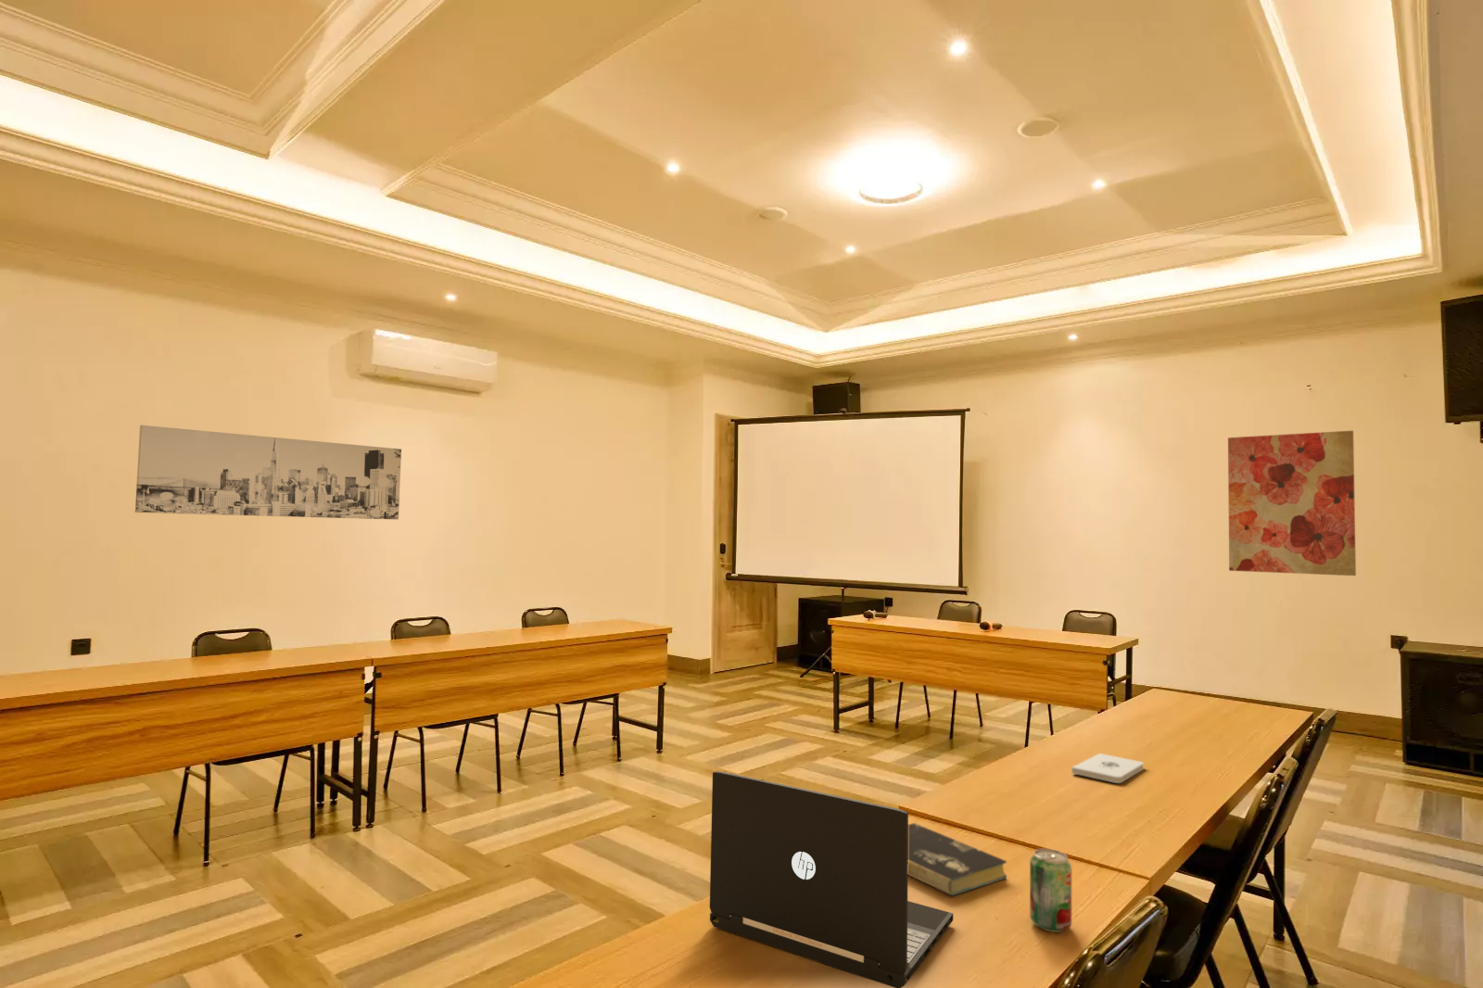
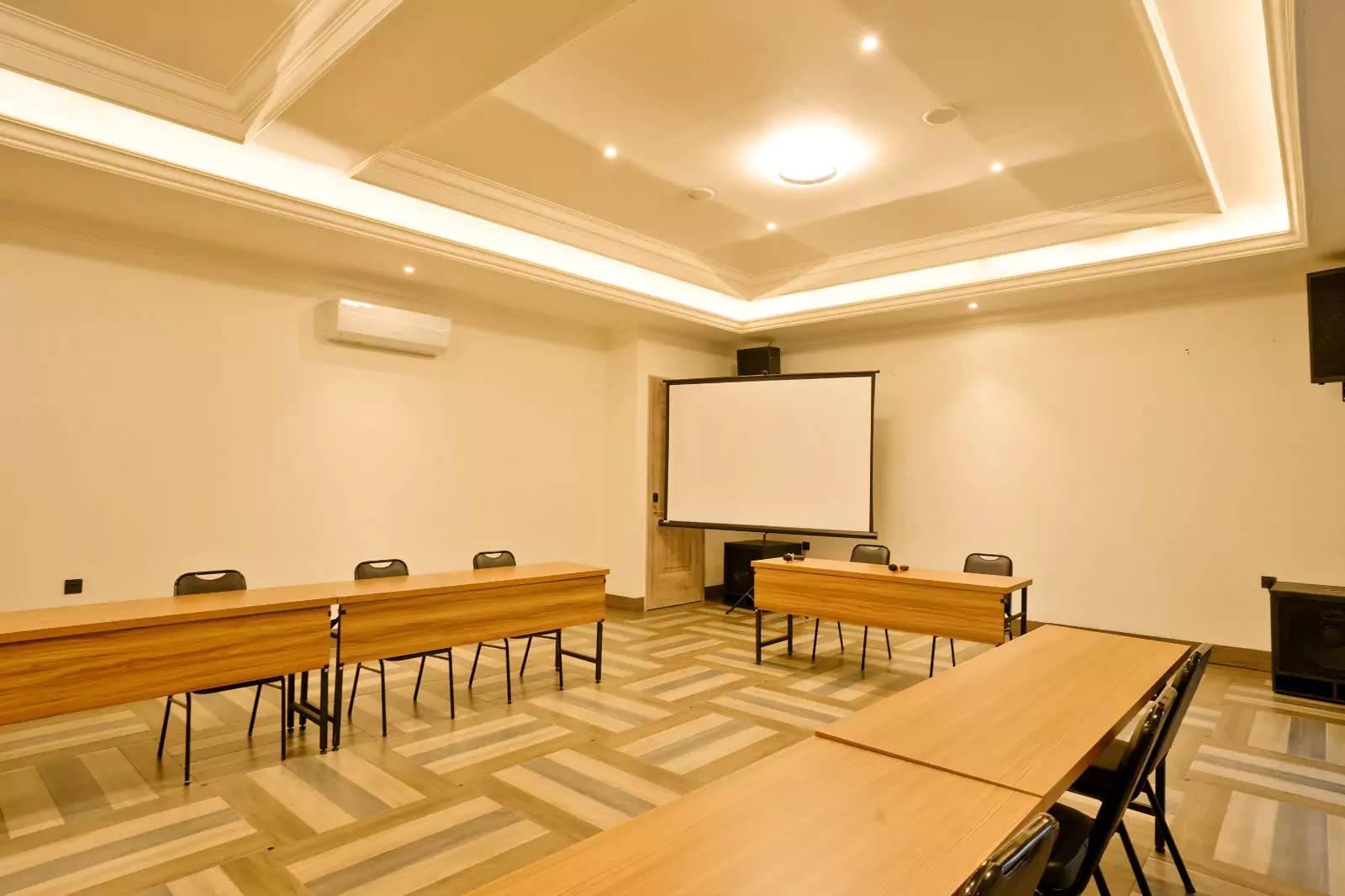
- notepad (1108, 767)
- wall art (1288, 503)
- book (929, 856)
- laptop (832, 848)
- wall art (282, 477)
- beverage can (1050, 890)
